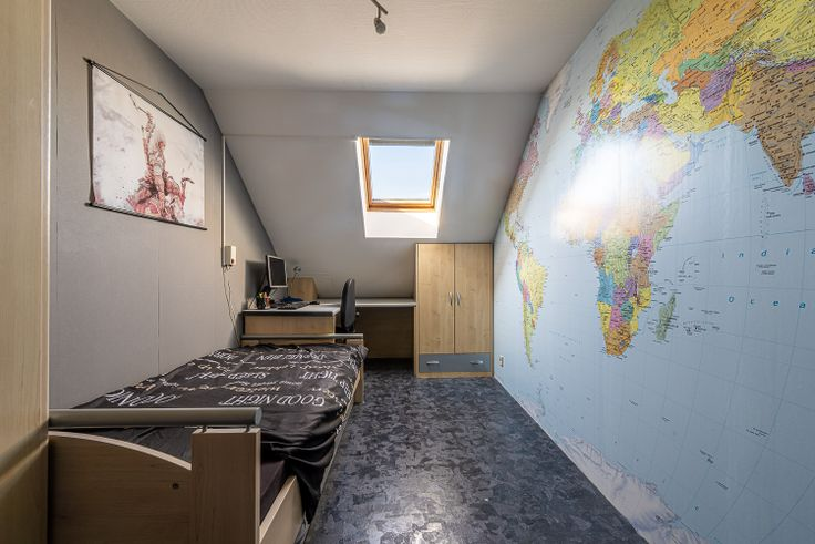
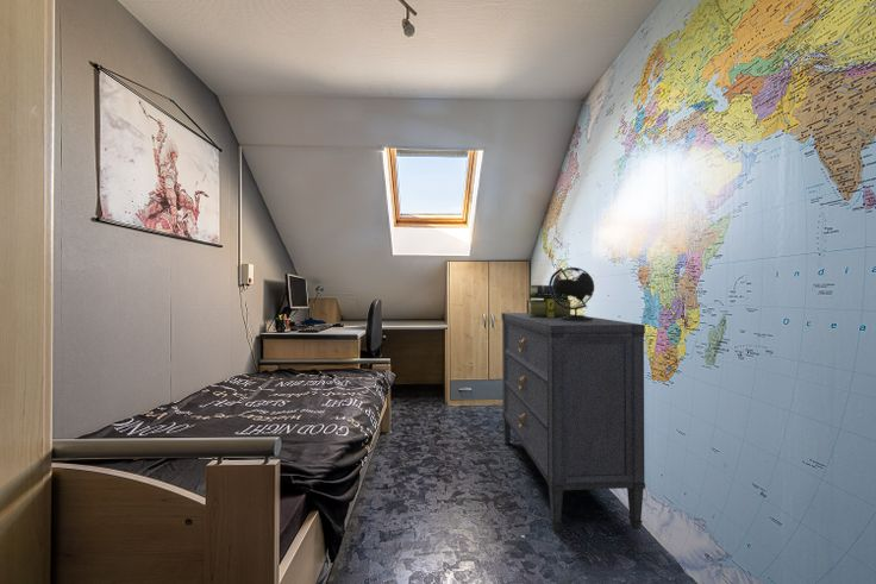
+ dresser (556, 396)
+ stack of books (549, 300)
+ globe (570, 293)
